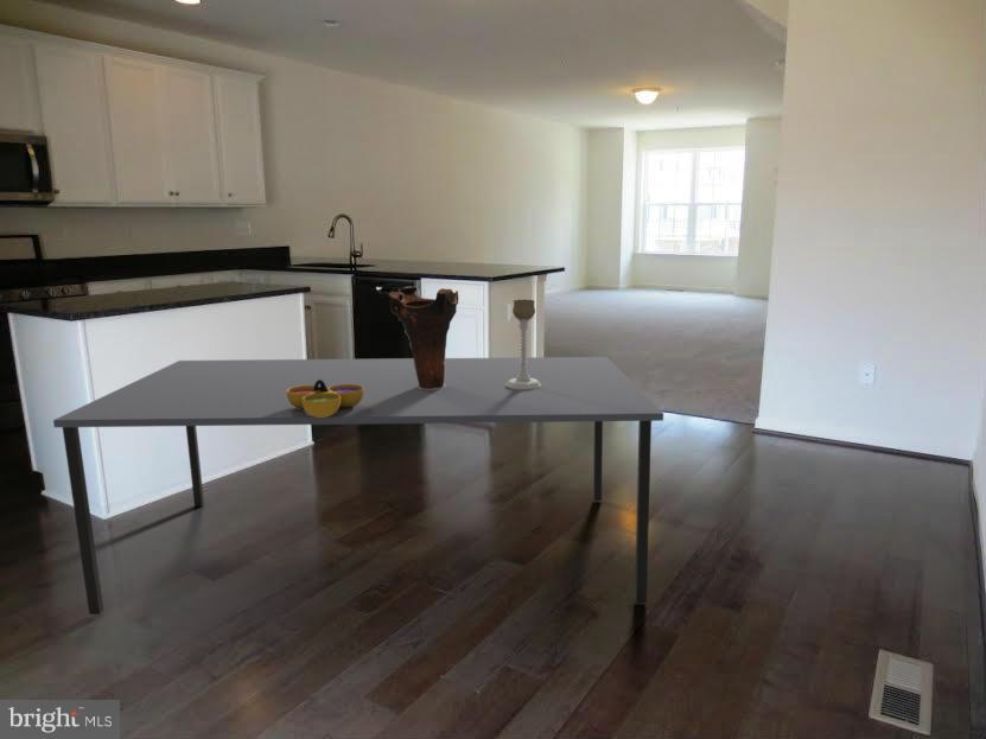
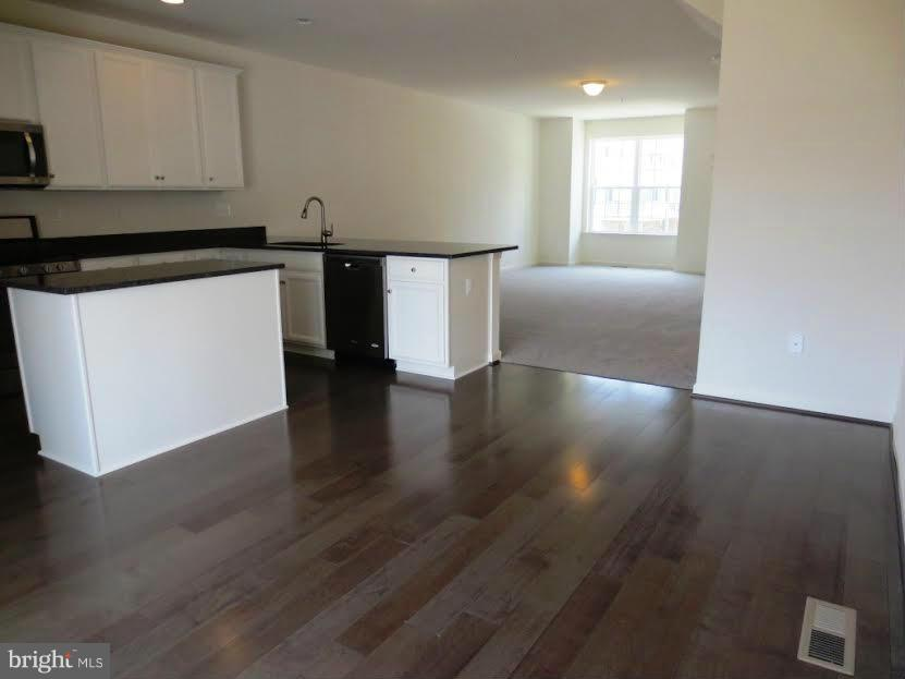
- dining table (384, 422)
- vase (426, 336)
- decorative bowl (319, 393)
- candle holder (523, 343)
